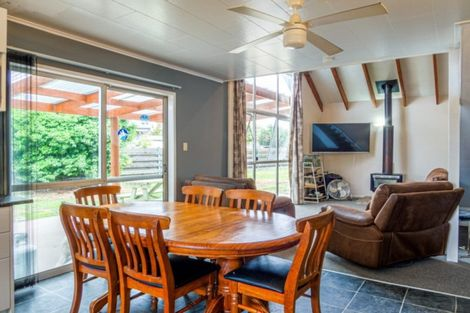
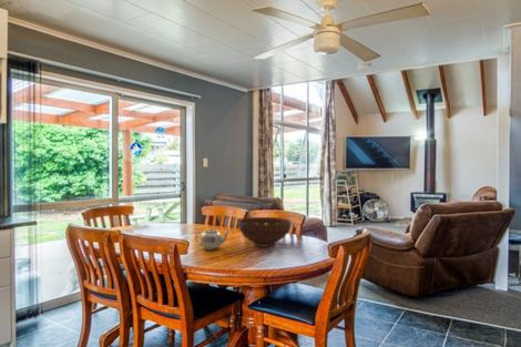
+ teapot (212, 237)
+ fruit bowl (264, 233)
